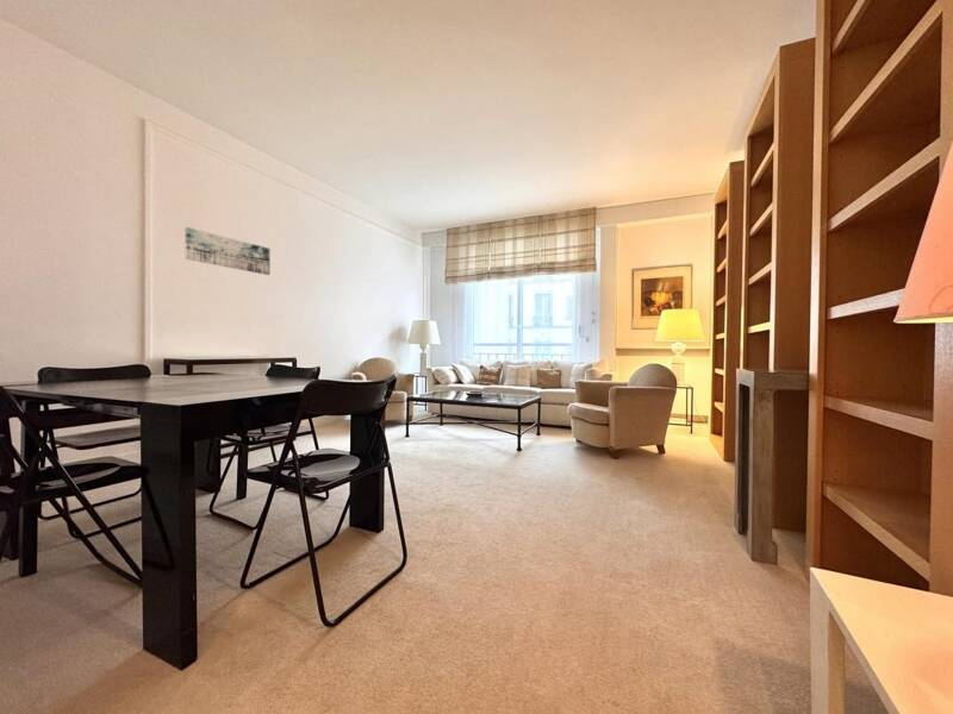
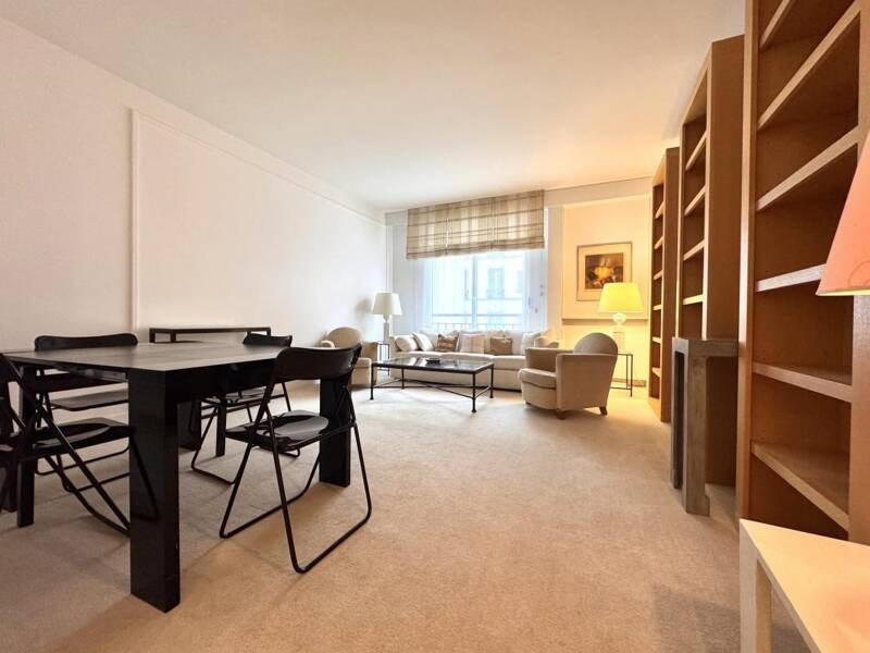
- wall art (231, 252)
